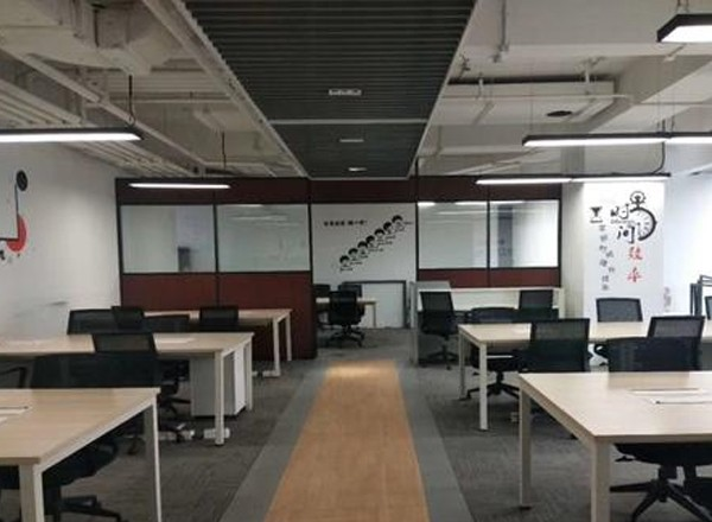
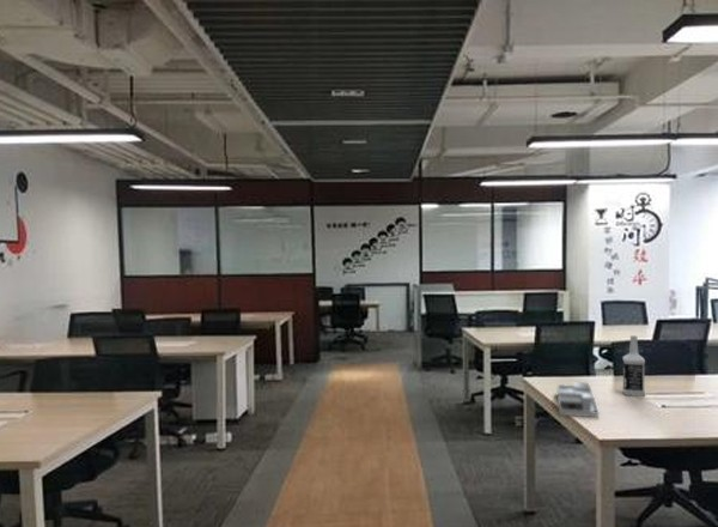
+ desk organizer (576, 395)
+ vodka (633, 364)
